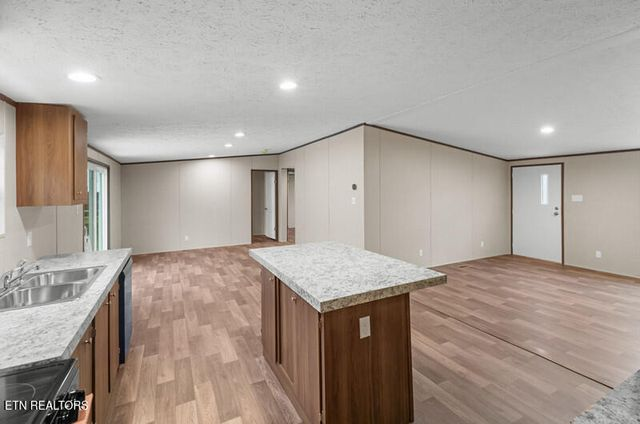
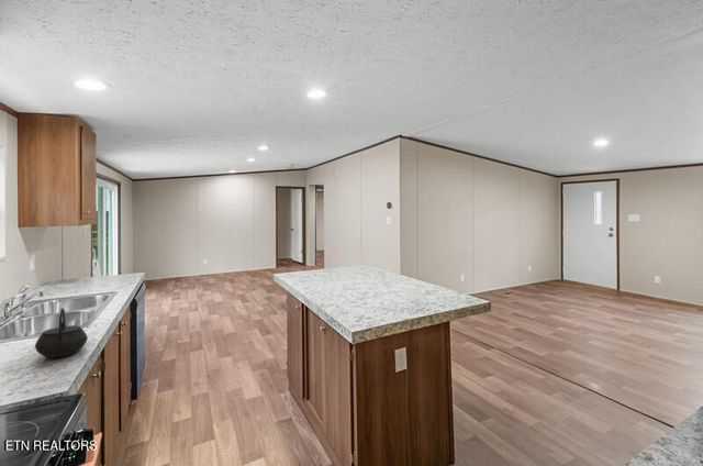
+ kettle (62, 331)
